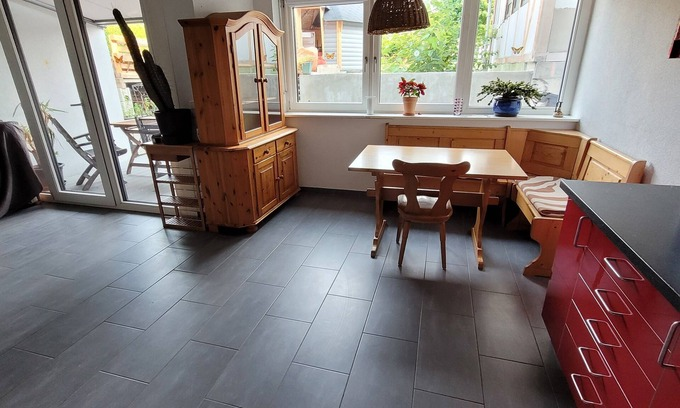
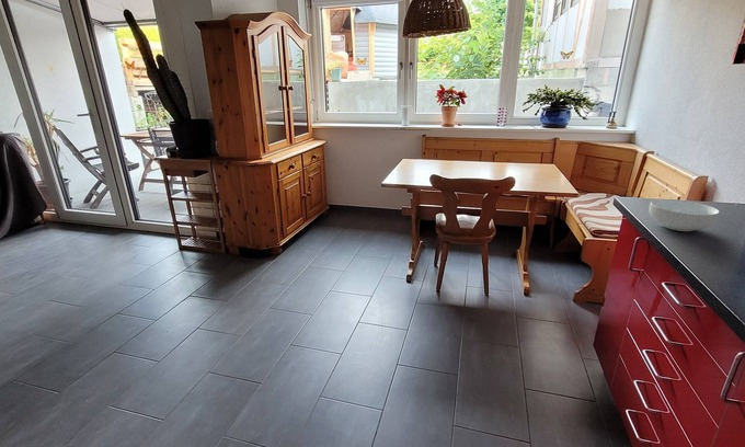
+ cereal bowl (680, 216)
